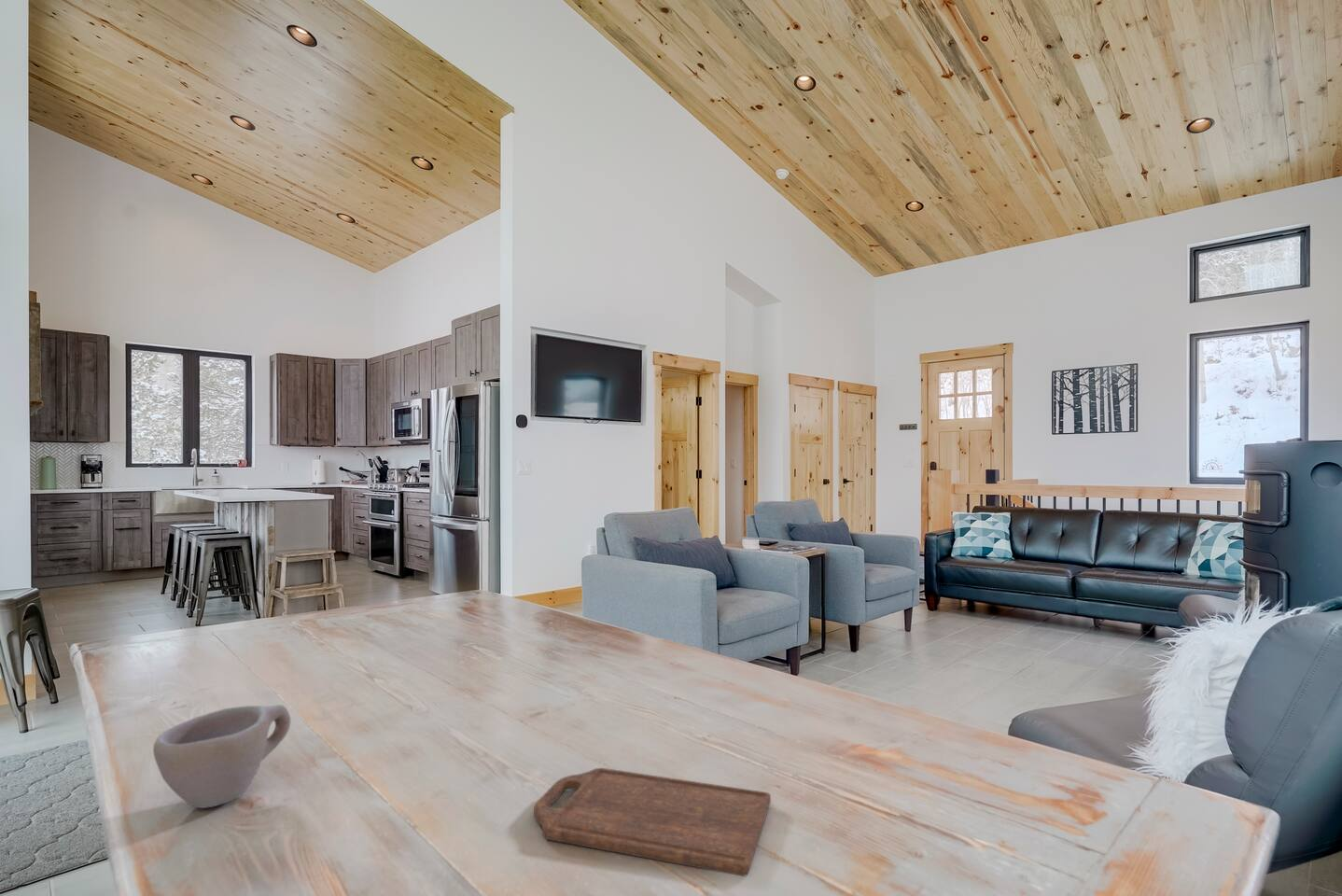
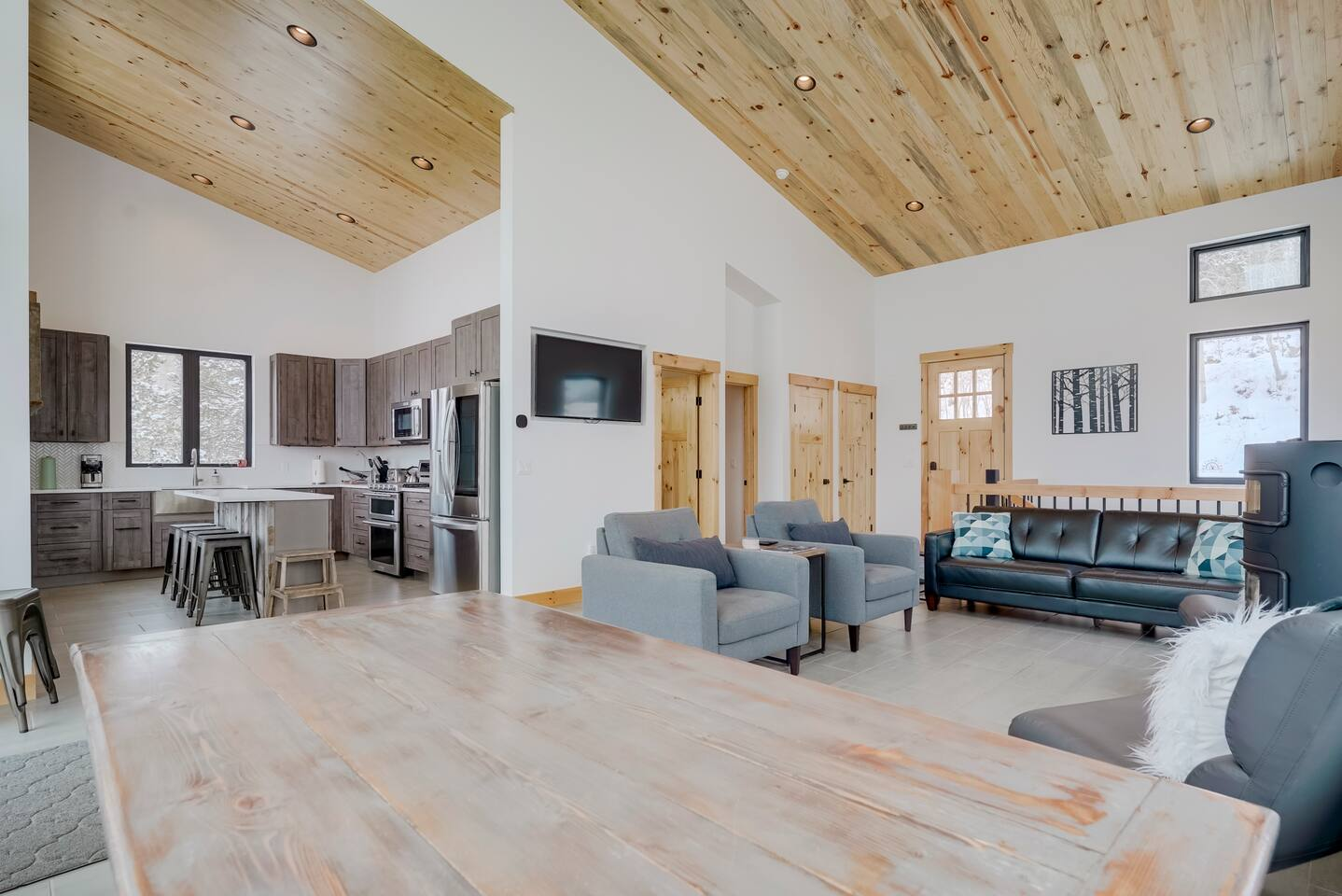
- cup (229, 754)
- cutting board (648, 812)
